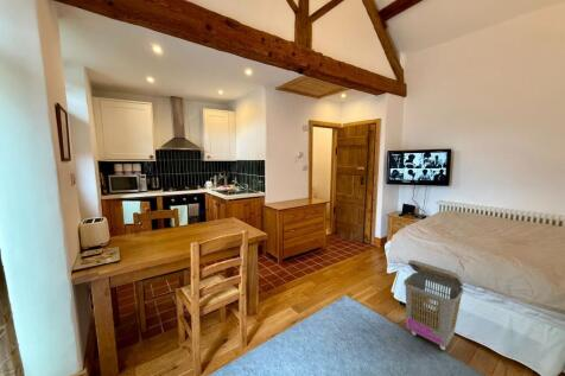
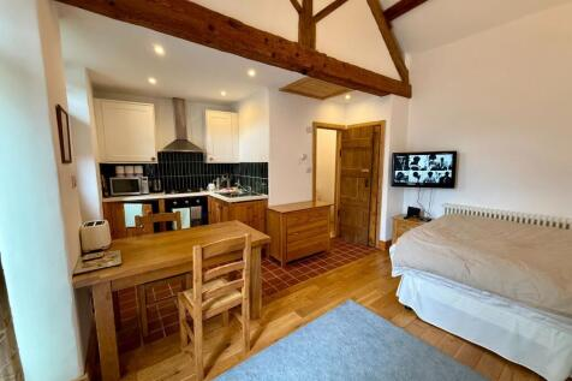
- laundry basket (431, 300)
